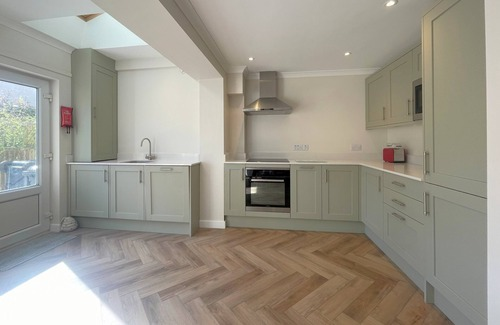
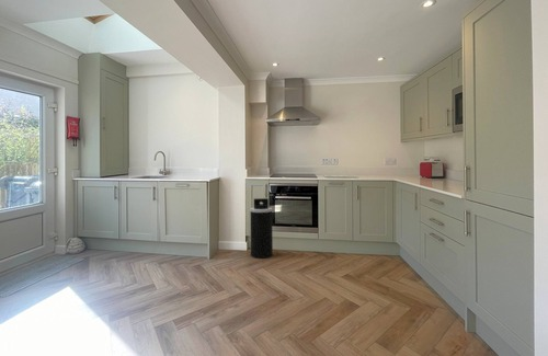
+ trash can (261, 226)
